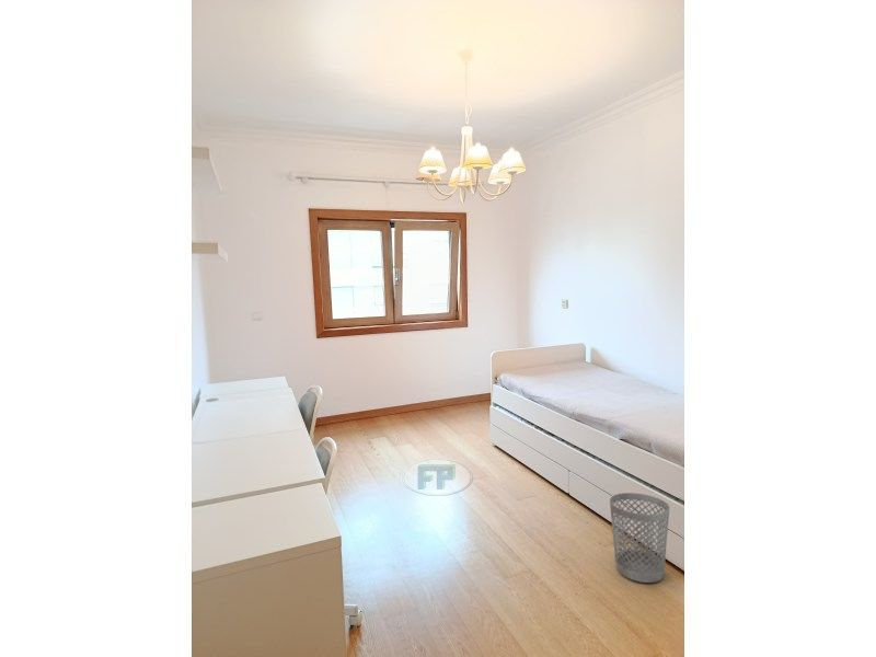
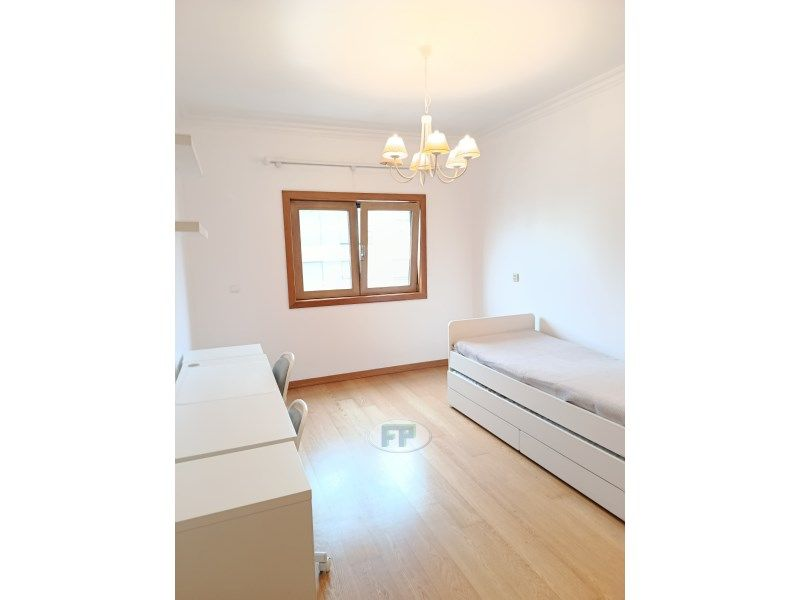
- wastebasket (639, 537)
